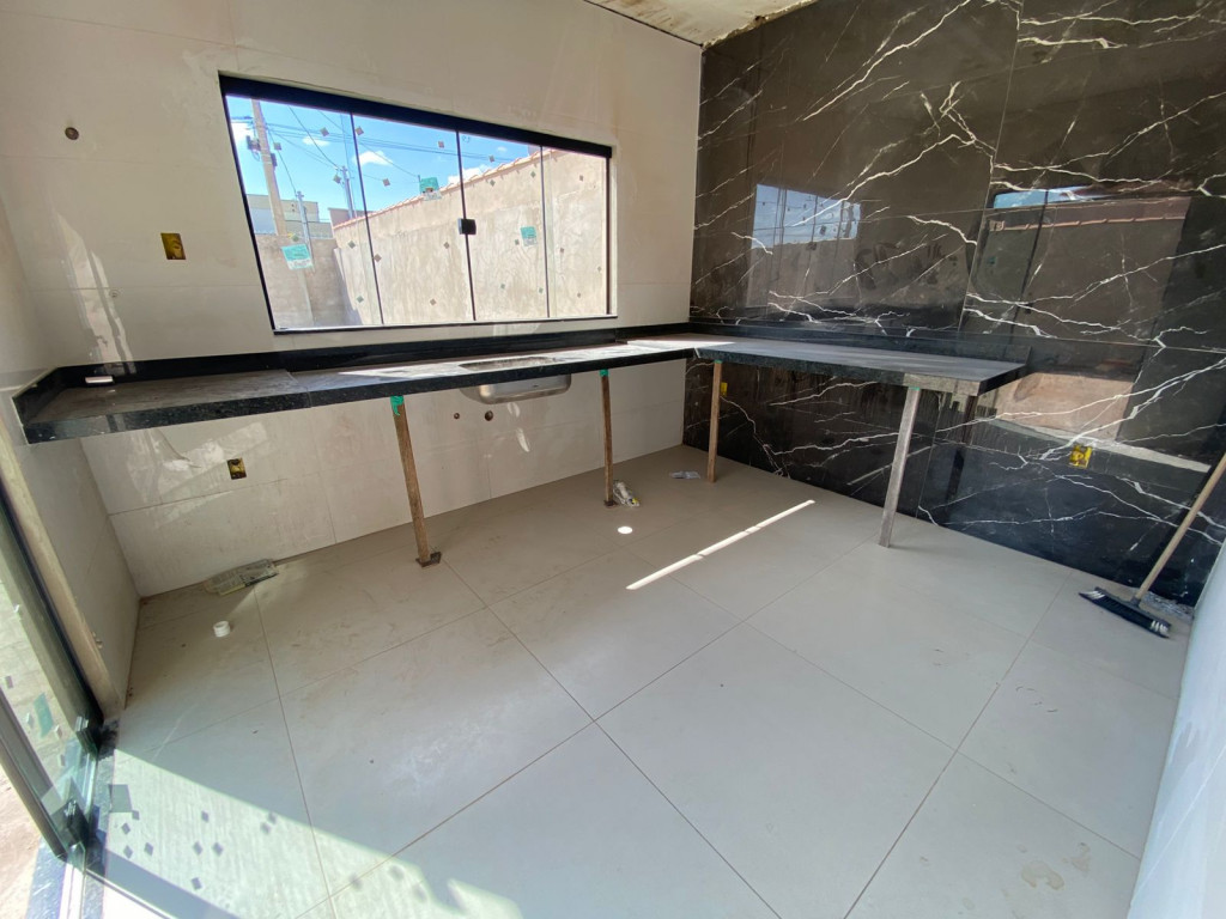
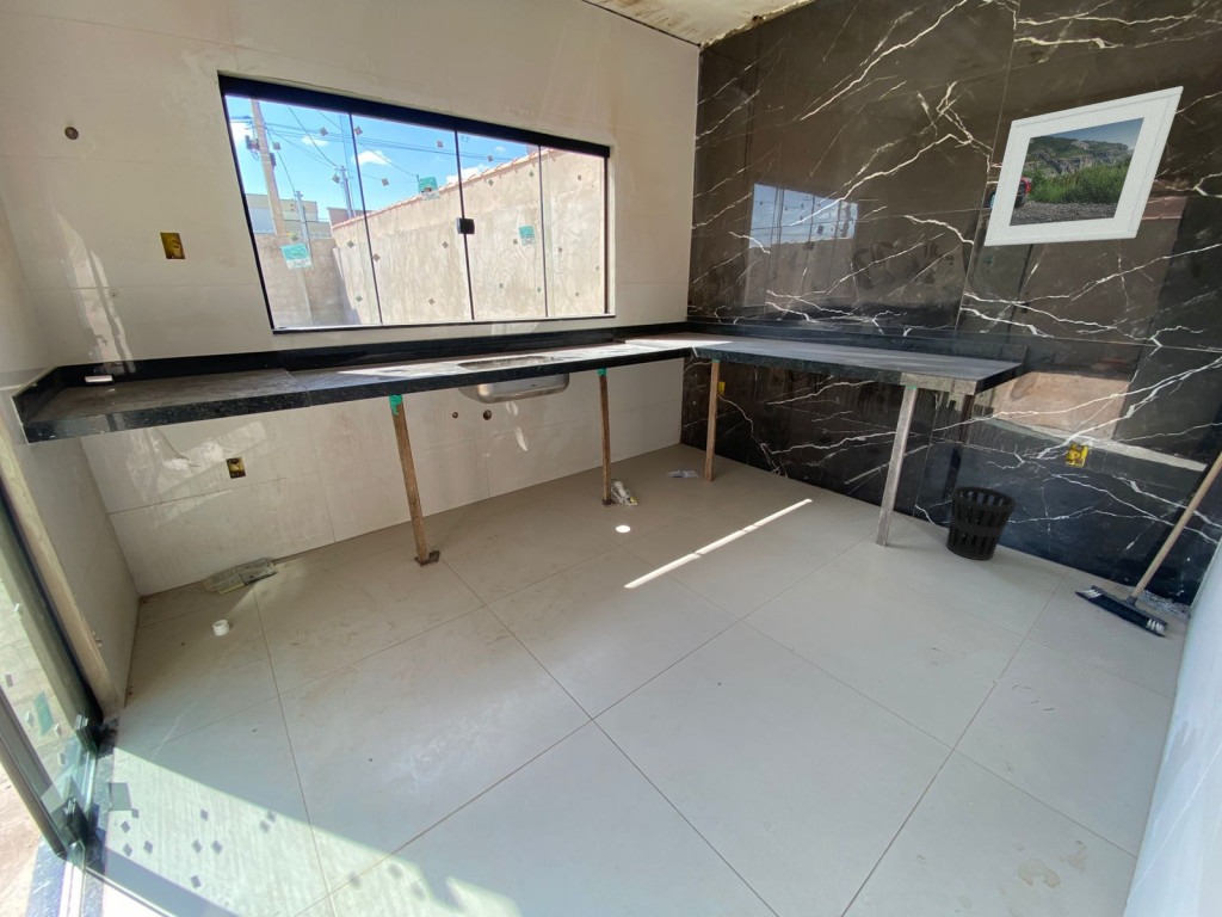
+ wastebasket (976, 523)
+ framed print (1070, 177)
